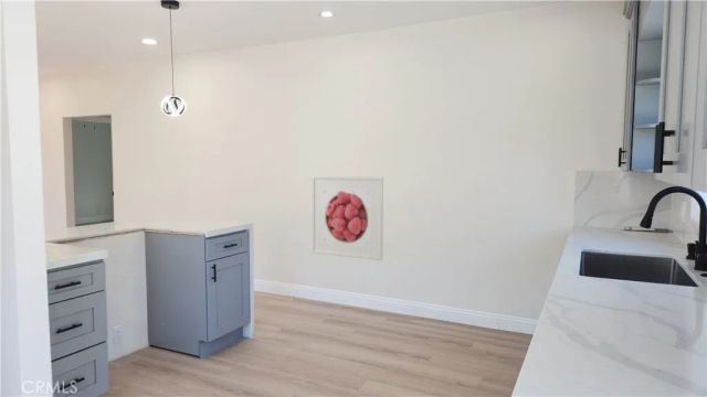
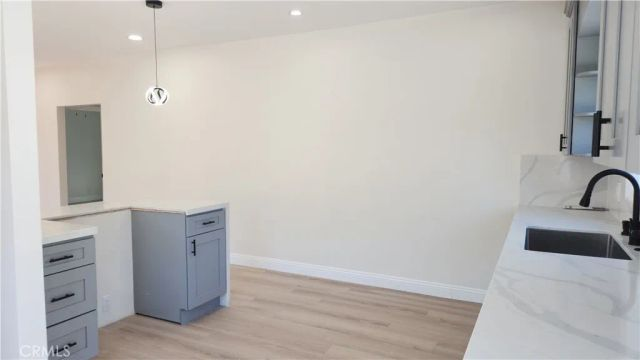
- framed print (346, 216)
